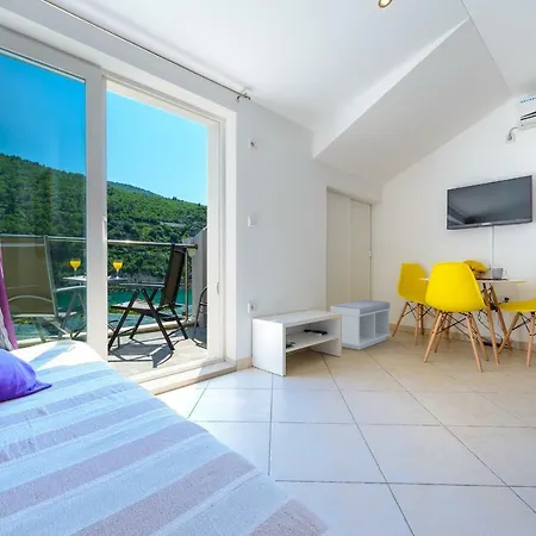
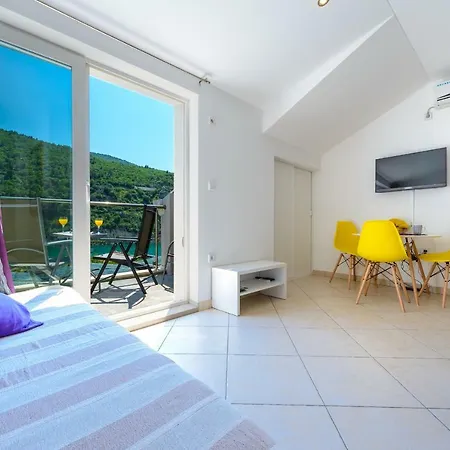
- bench (361, 322)
